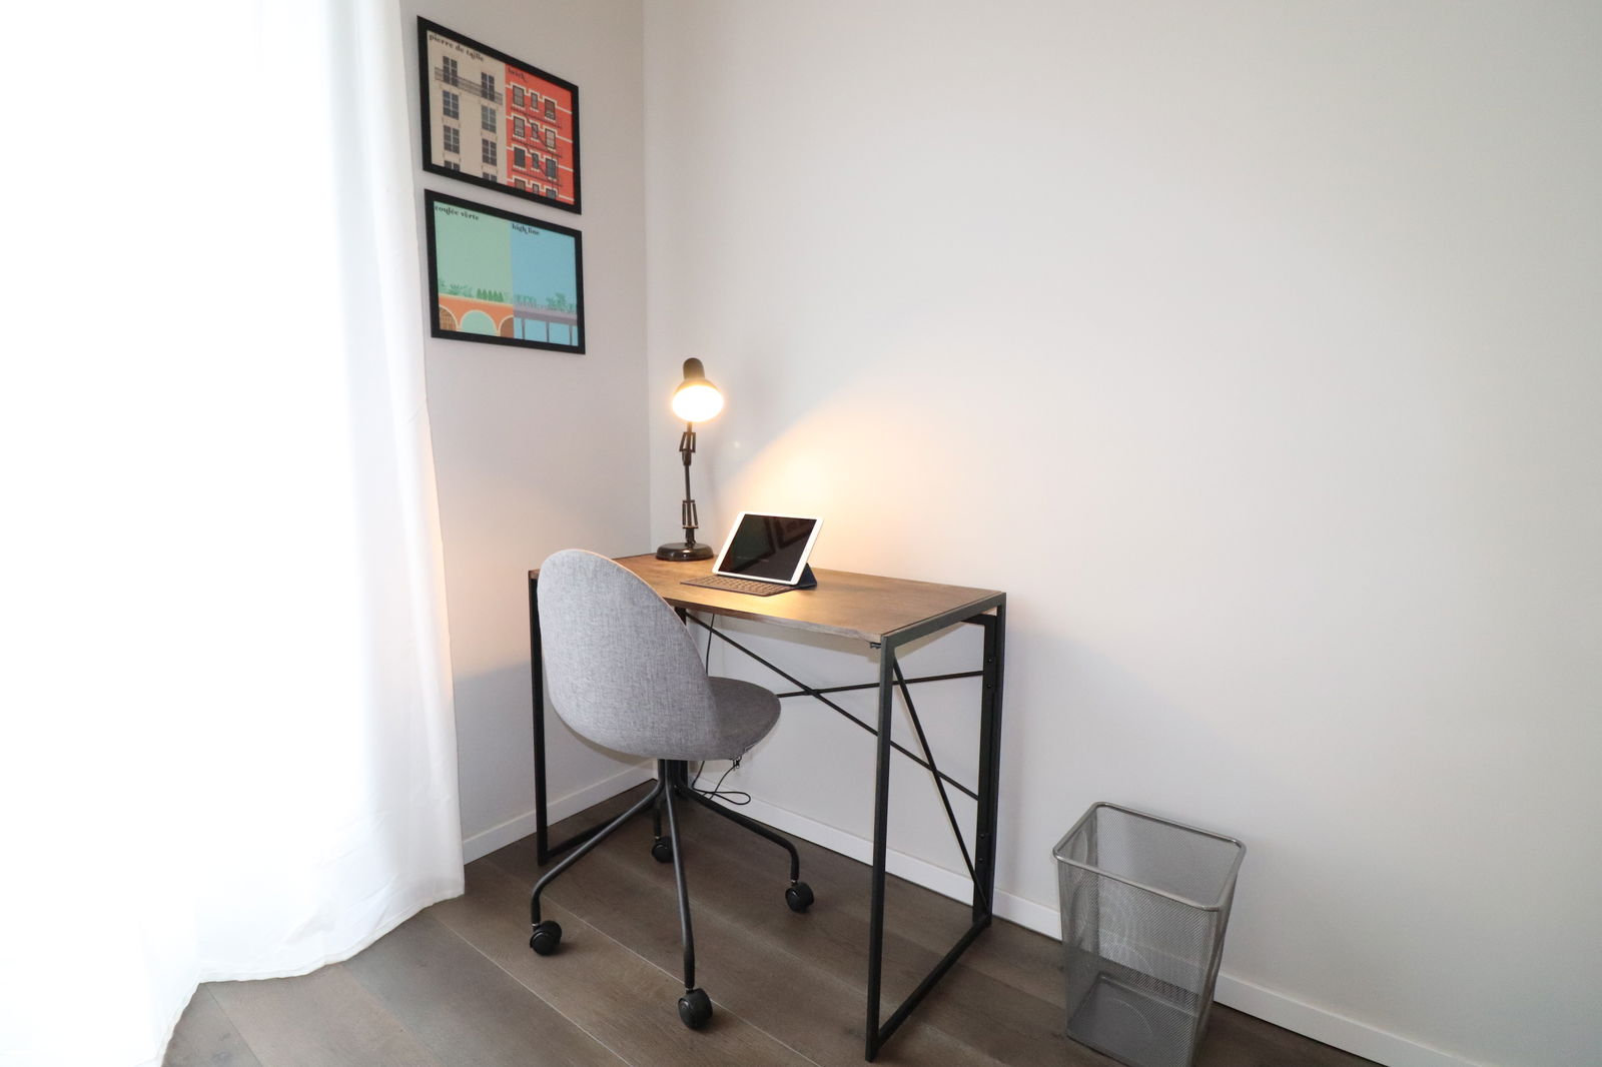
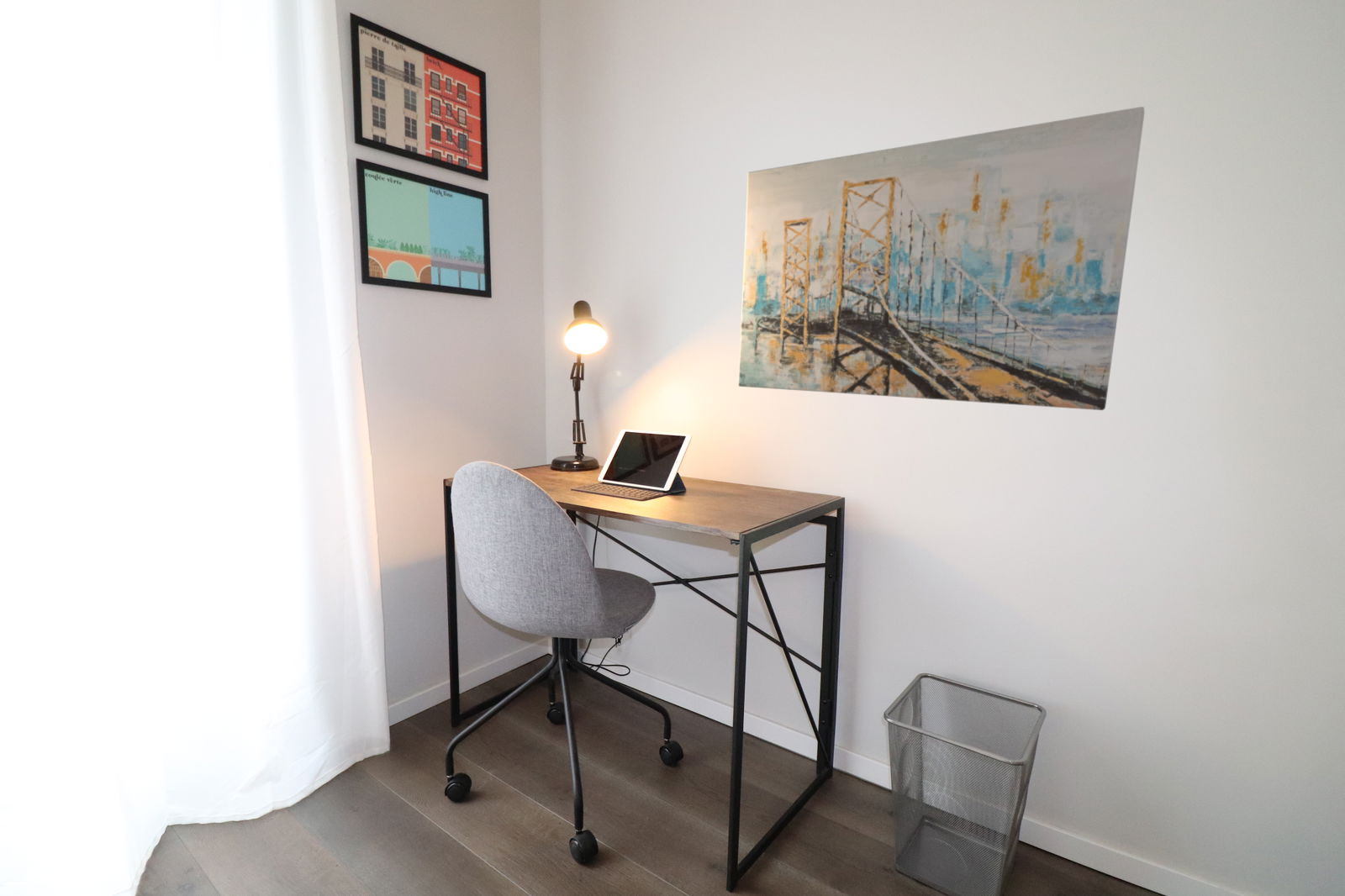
+ wall art (902, 275)
